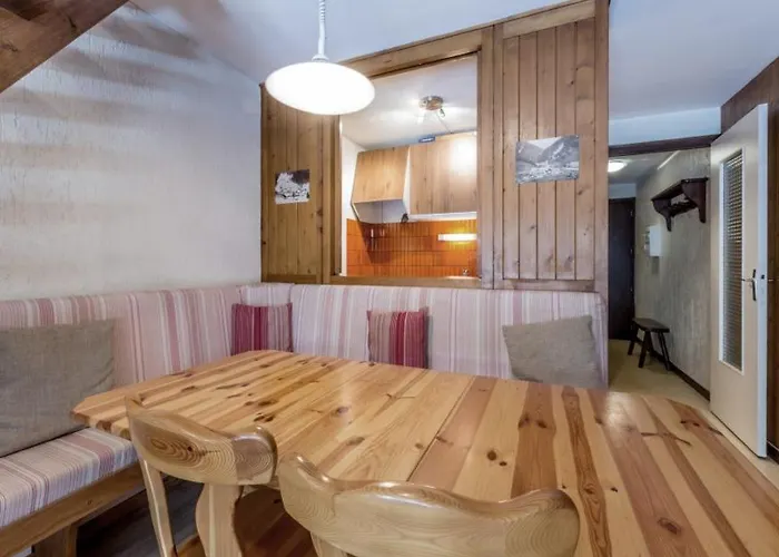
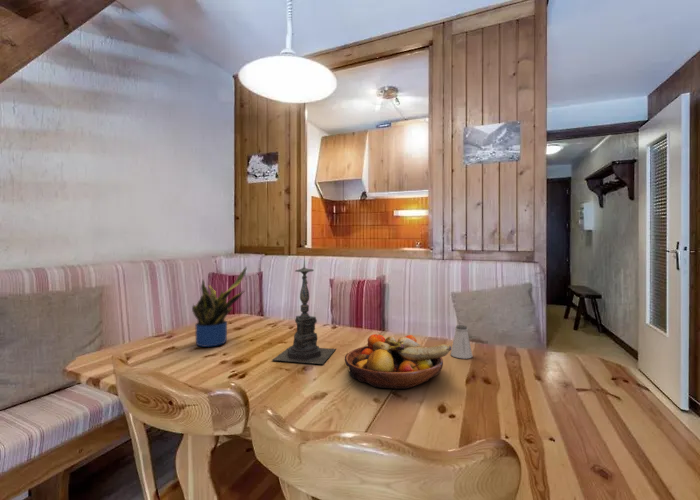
+ fruit bowl (394, 353)
+ saltshaker (461, 340)
+ potted plant (221, 303)
+ candle holder (305, 304)
